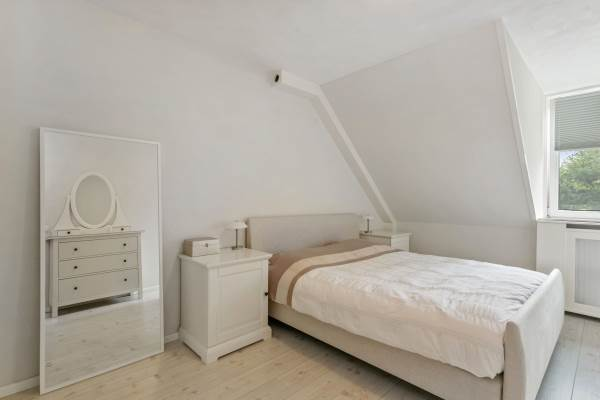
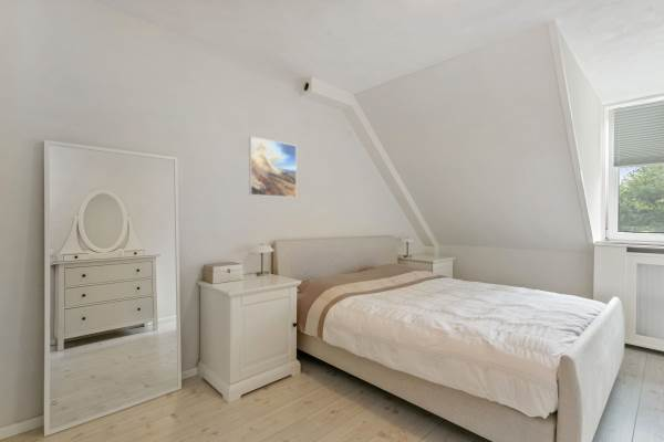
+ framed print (273, 168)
